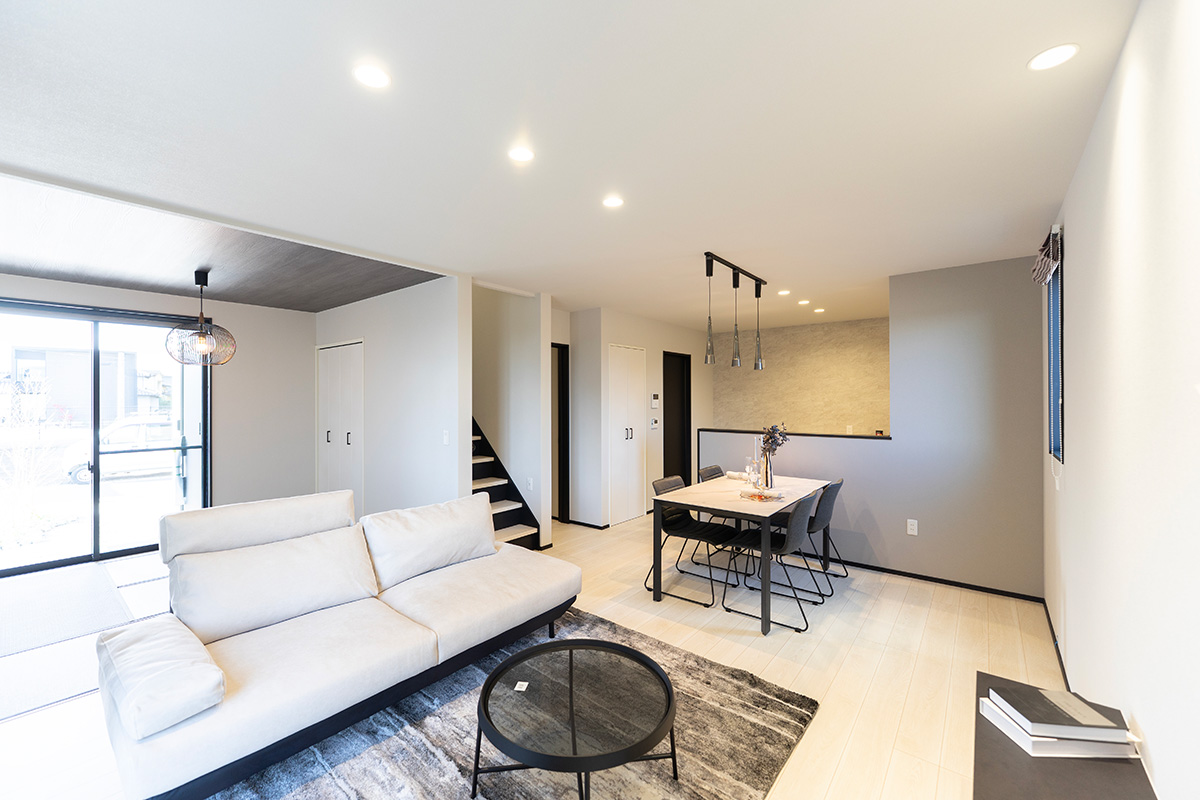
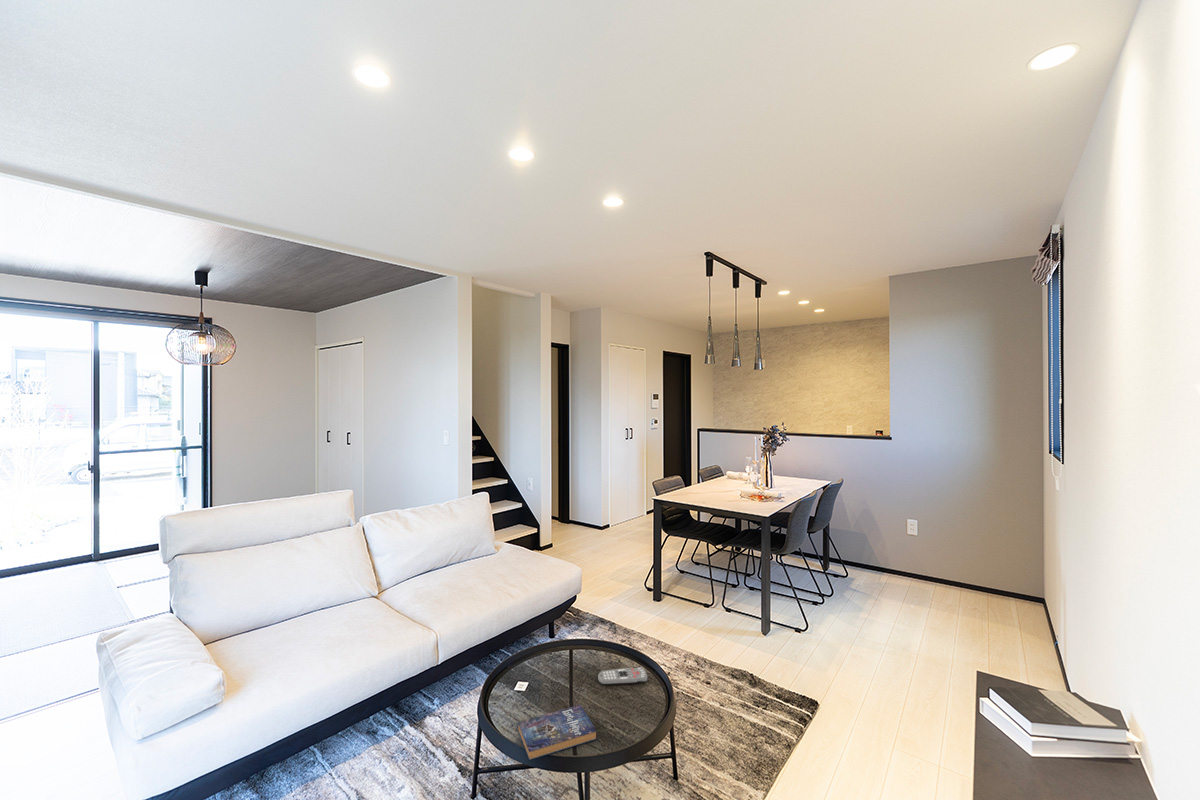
+ remote control (622, 676)
+ book (556, 730)
